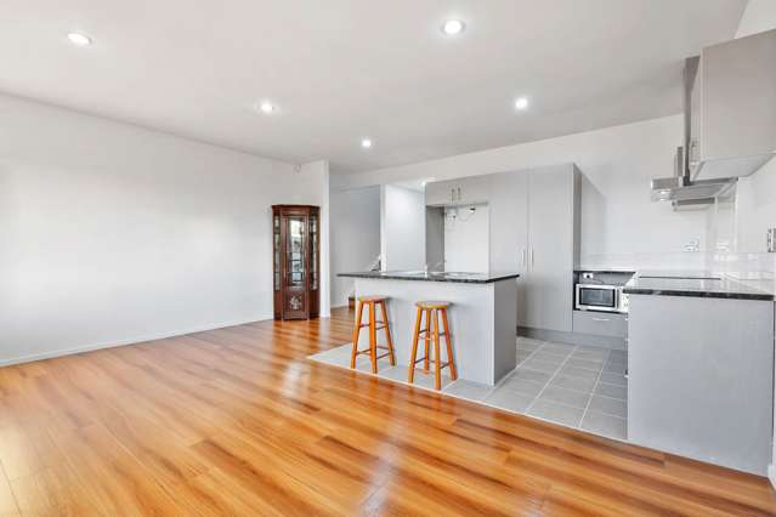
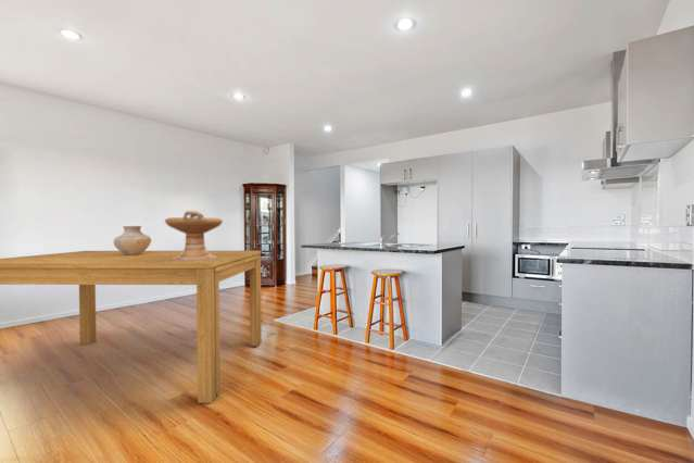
+ decorative bowl (194, 235)
+ dining table (135, 284)
+ vase (133, 239)
